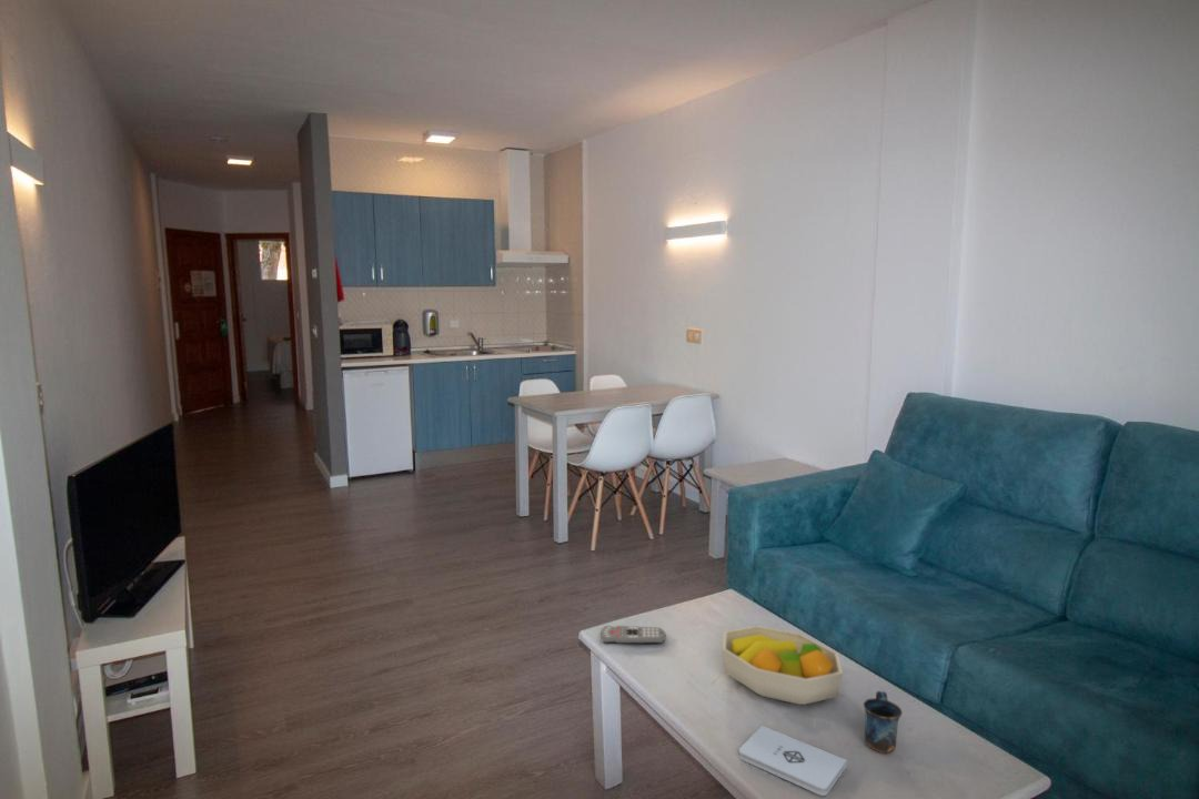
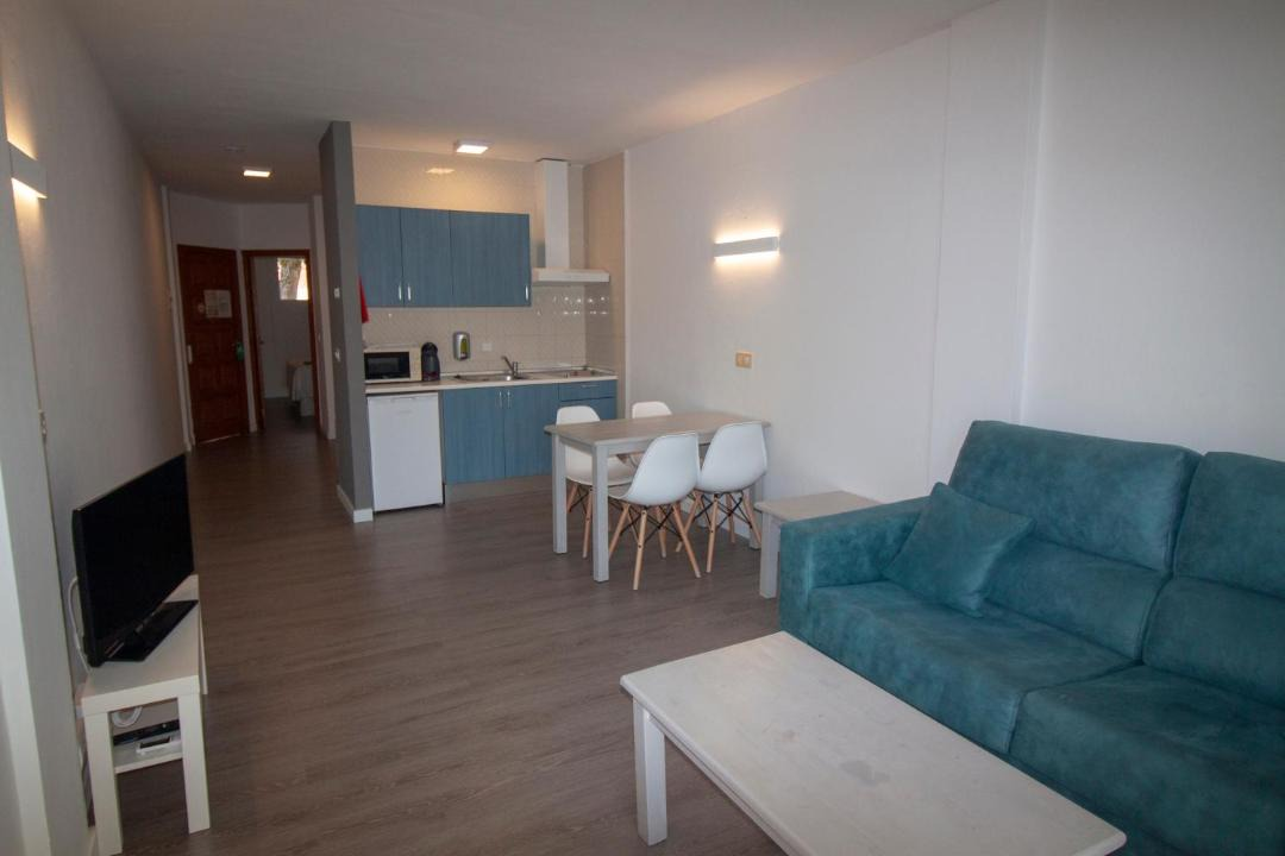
- remote control (633, 635)
- notepad (790, 758)
- fruit bowl (779, 659)
- mug (884, 722)
